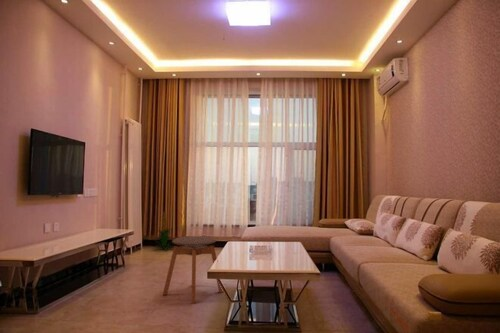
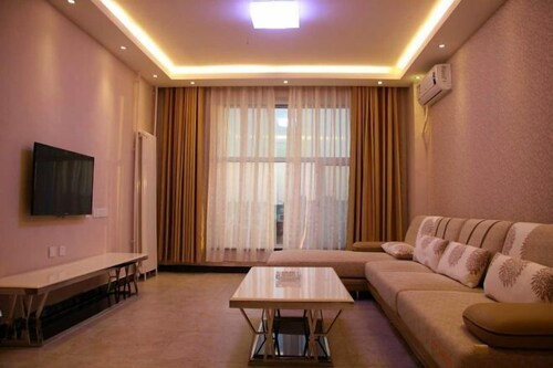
- stool (193, 265)
- indoor plant (164, 229)
